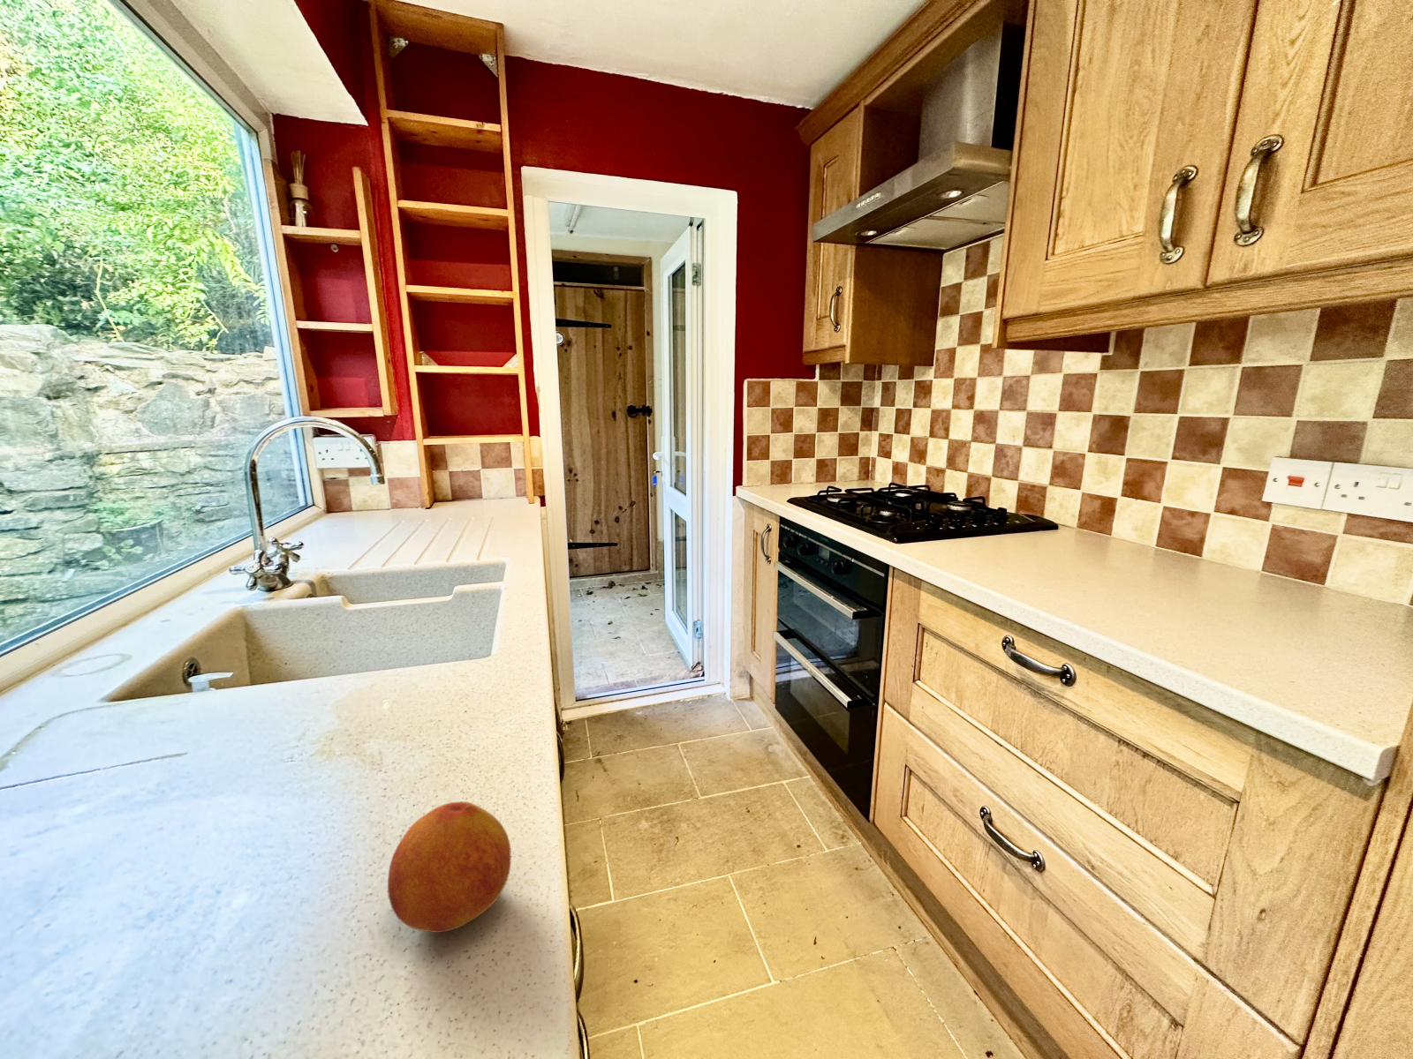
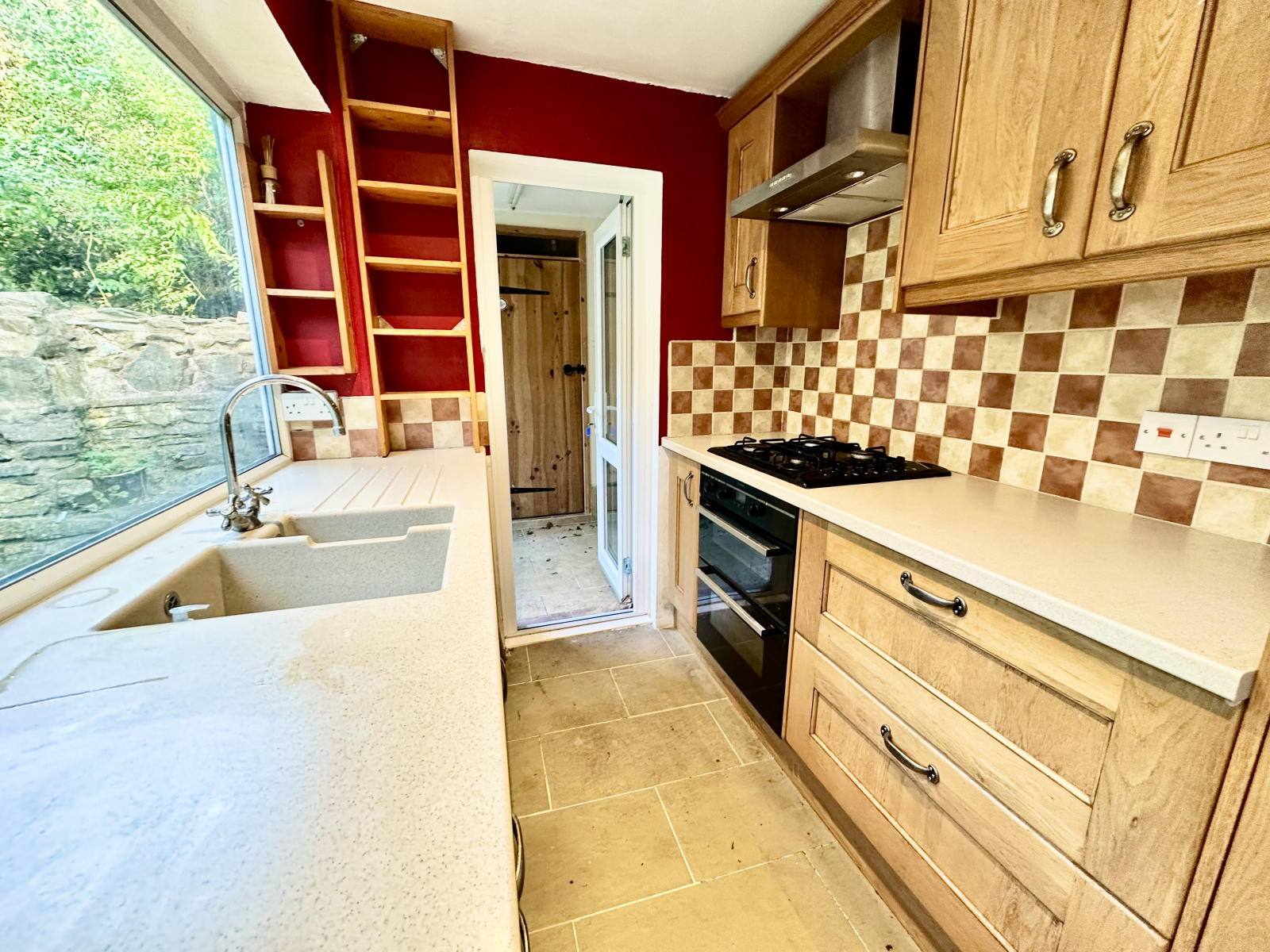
- fruit (452, 860)
